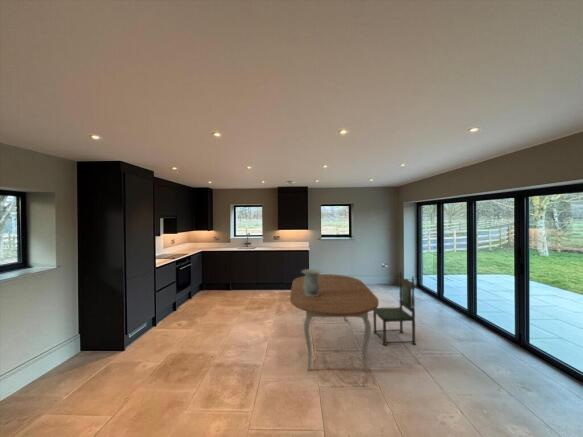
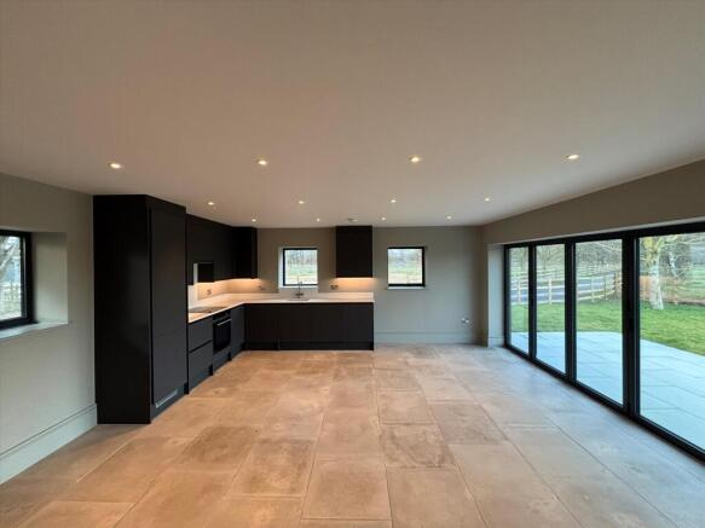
- dining table (330, 314)
- dining chair (393, 308)
- vessel (311, 282)
